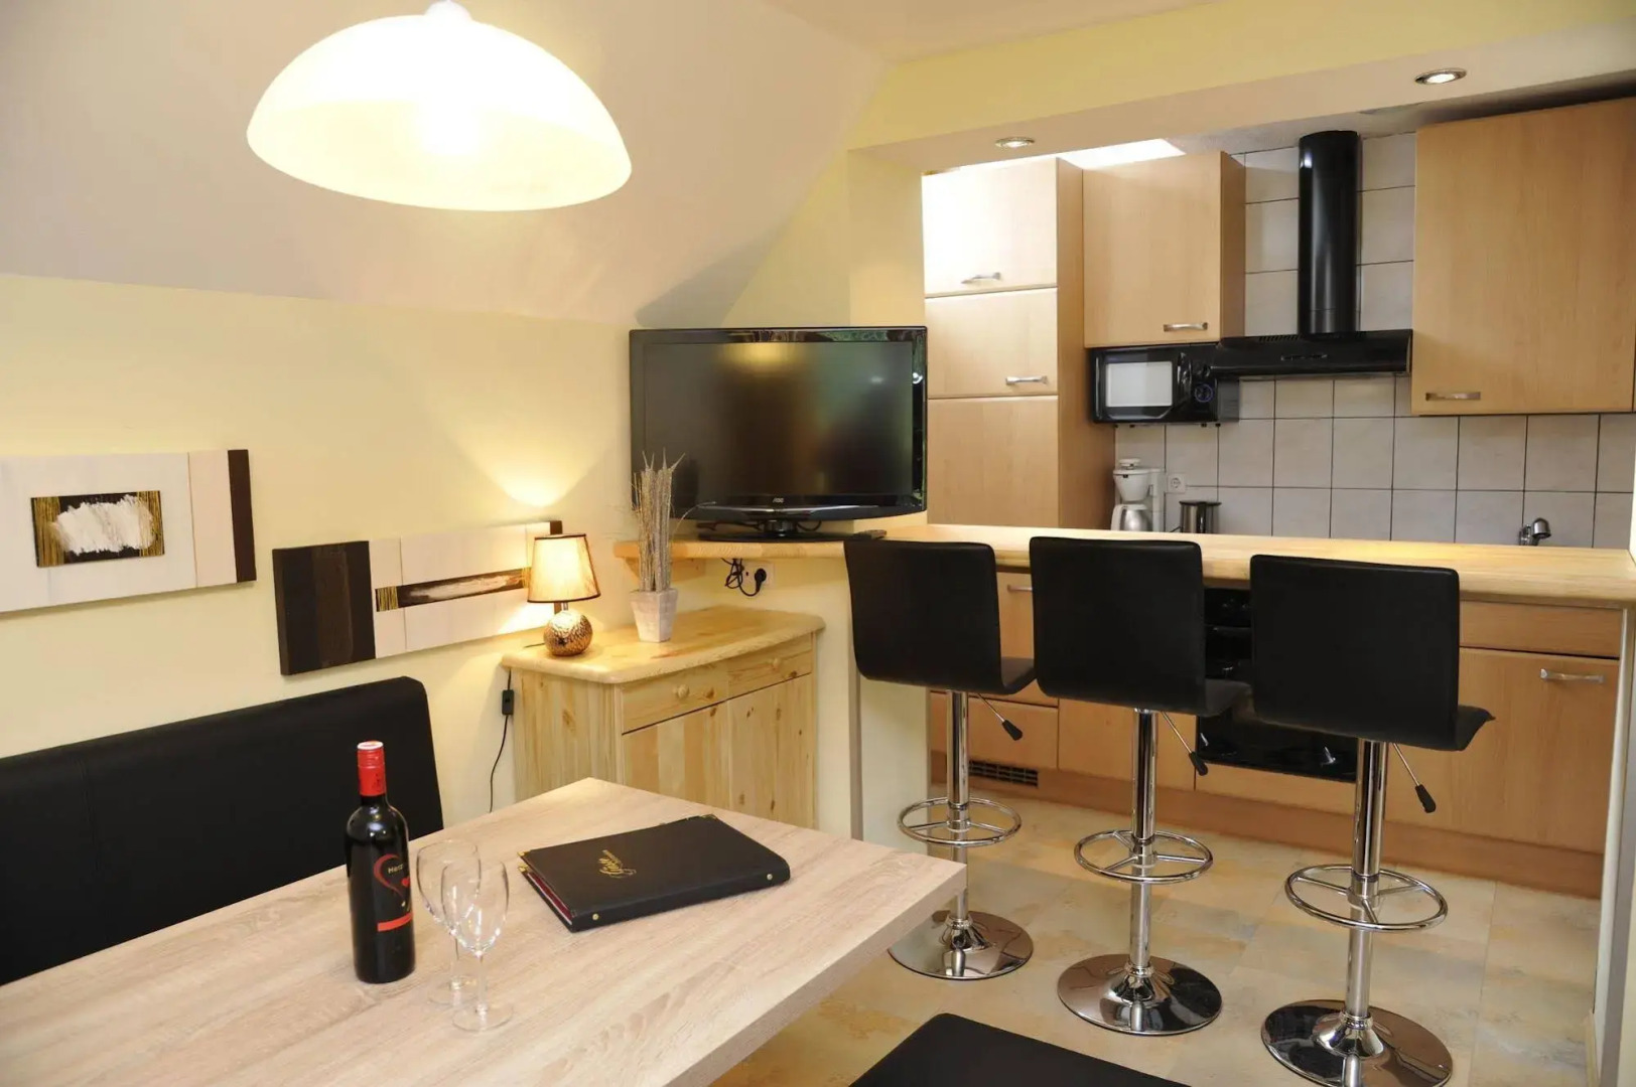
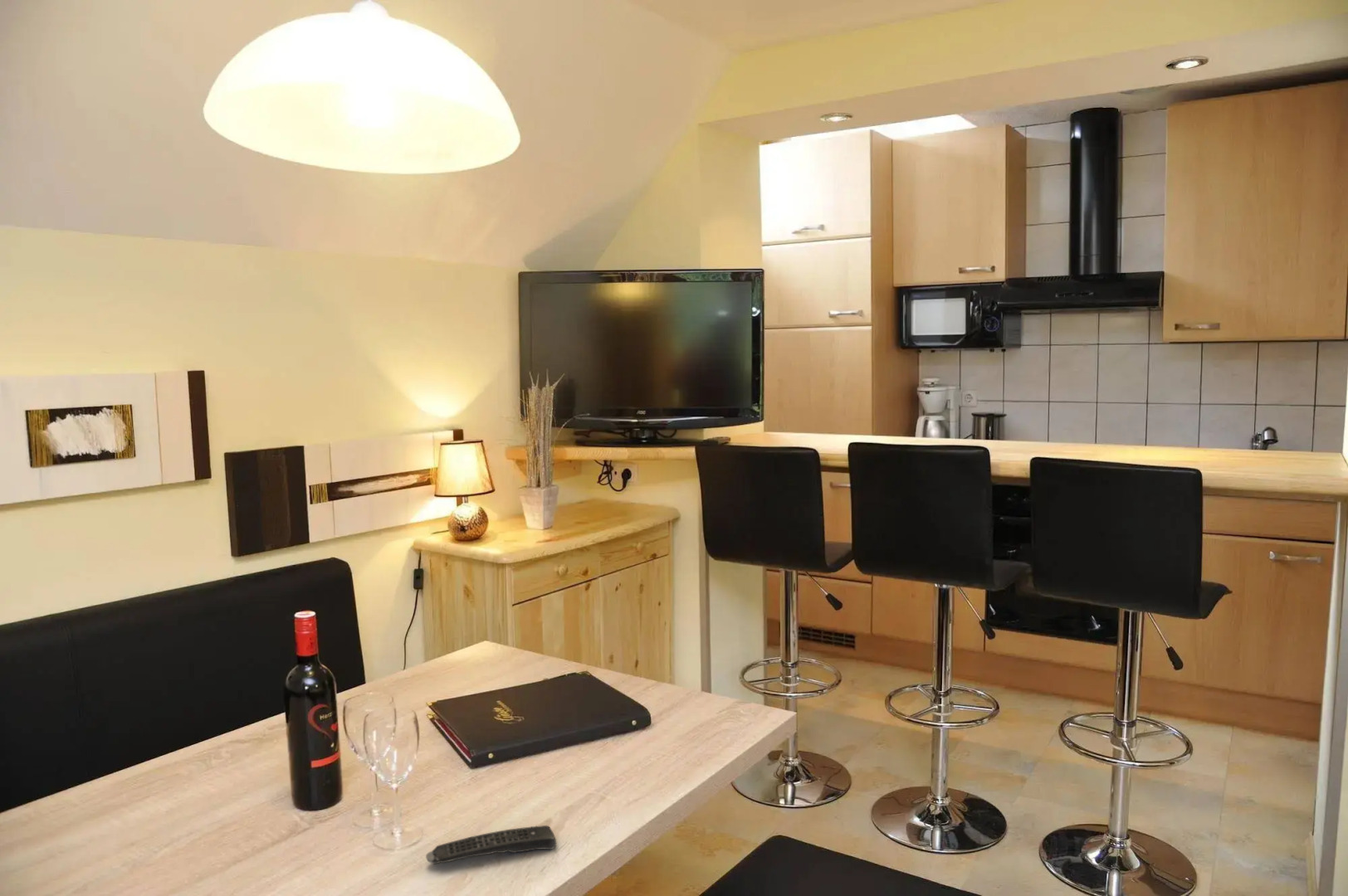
+ remote control (491, 845)
